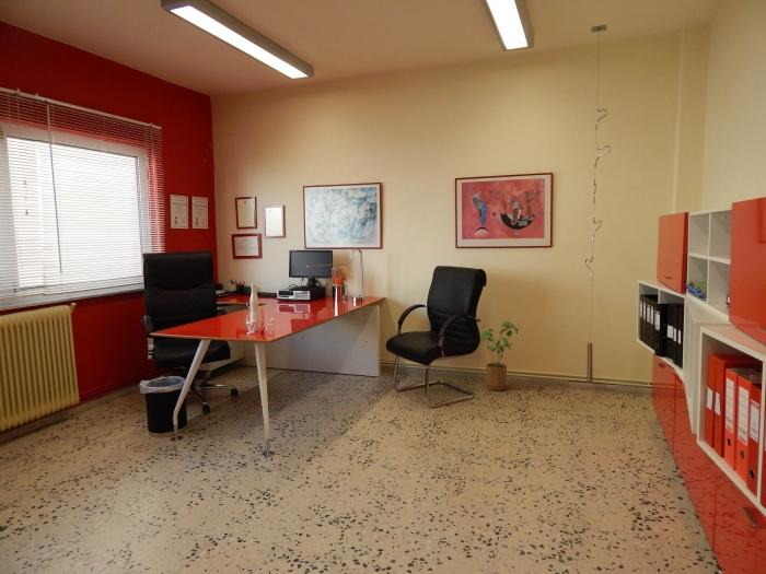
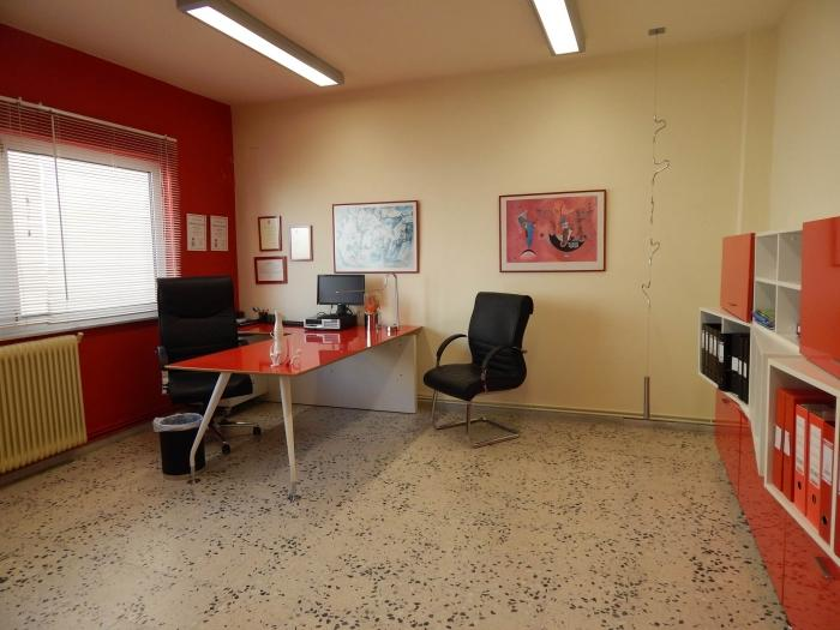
- house plant (500, 355)
